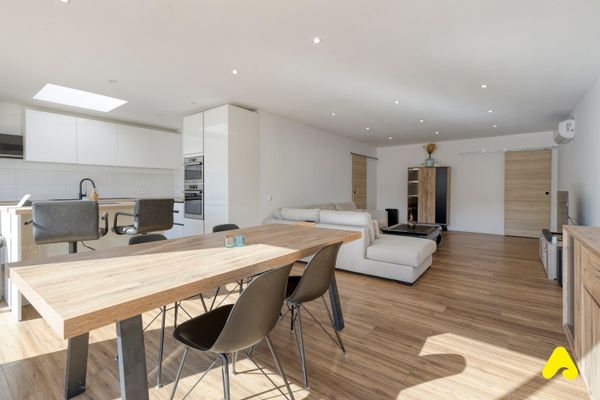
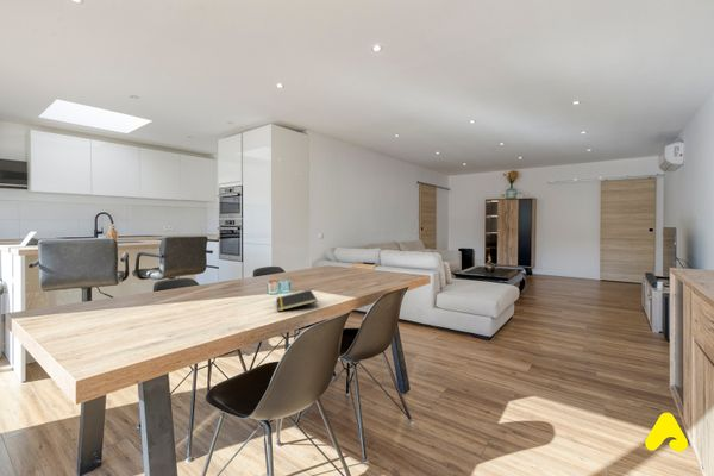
+ notepad (295, 299)
